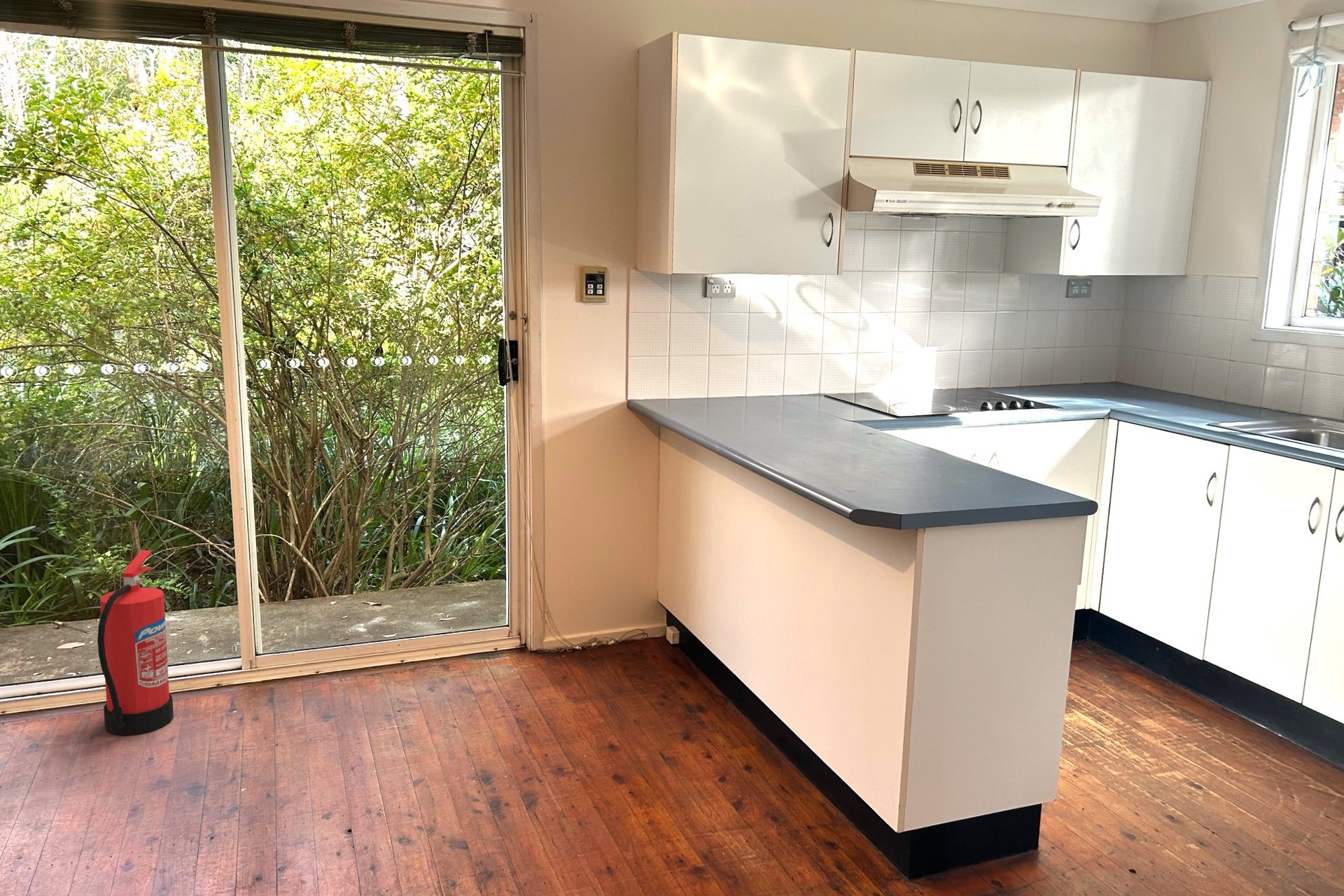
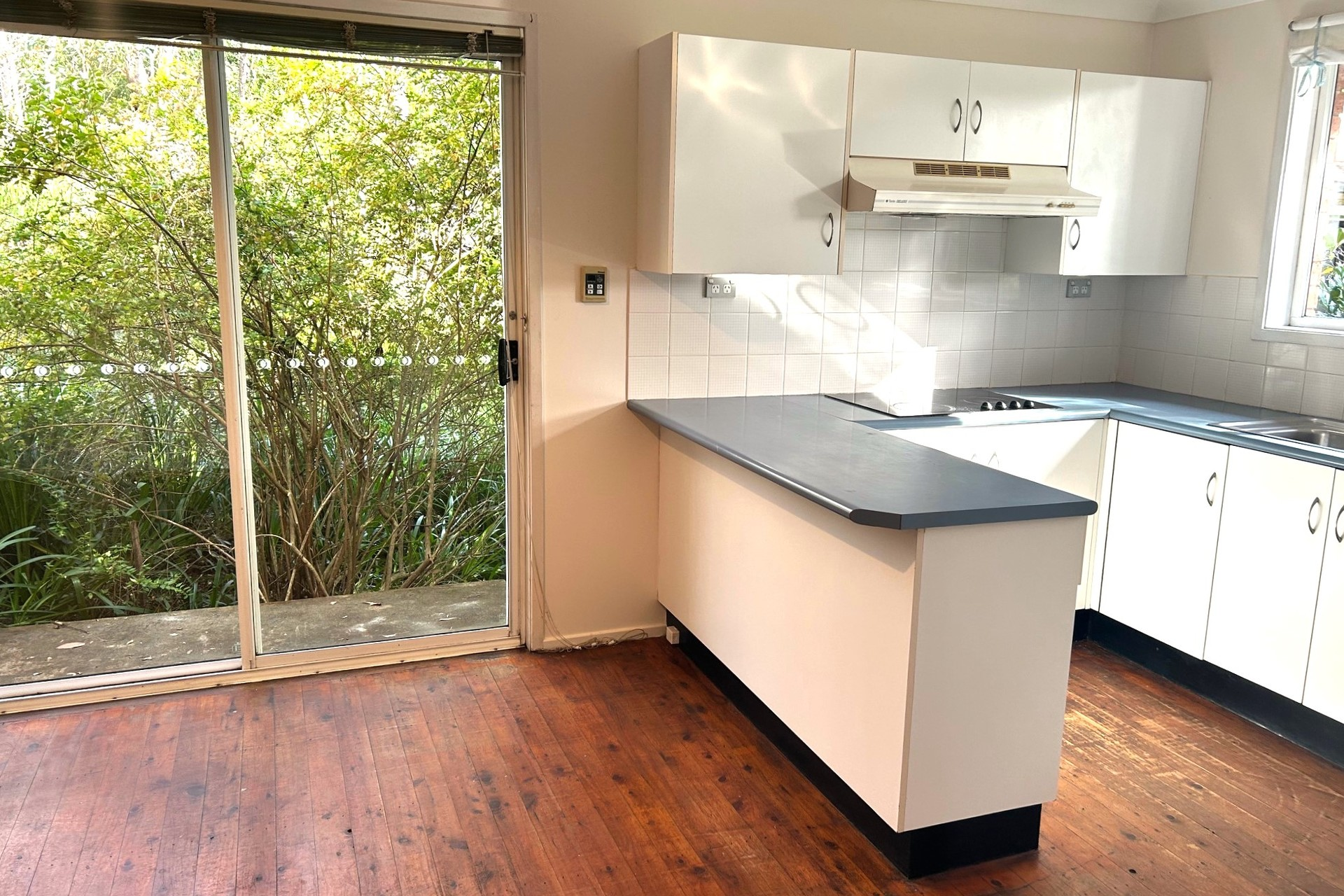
- fire extinguisher (127, 646)
